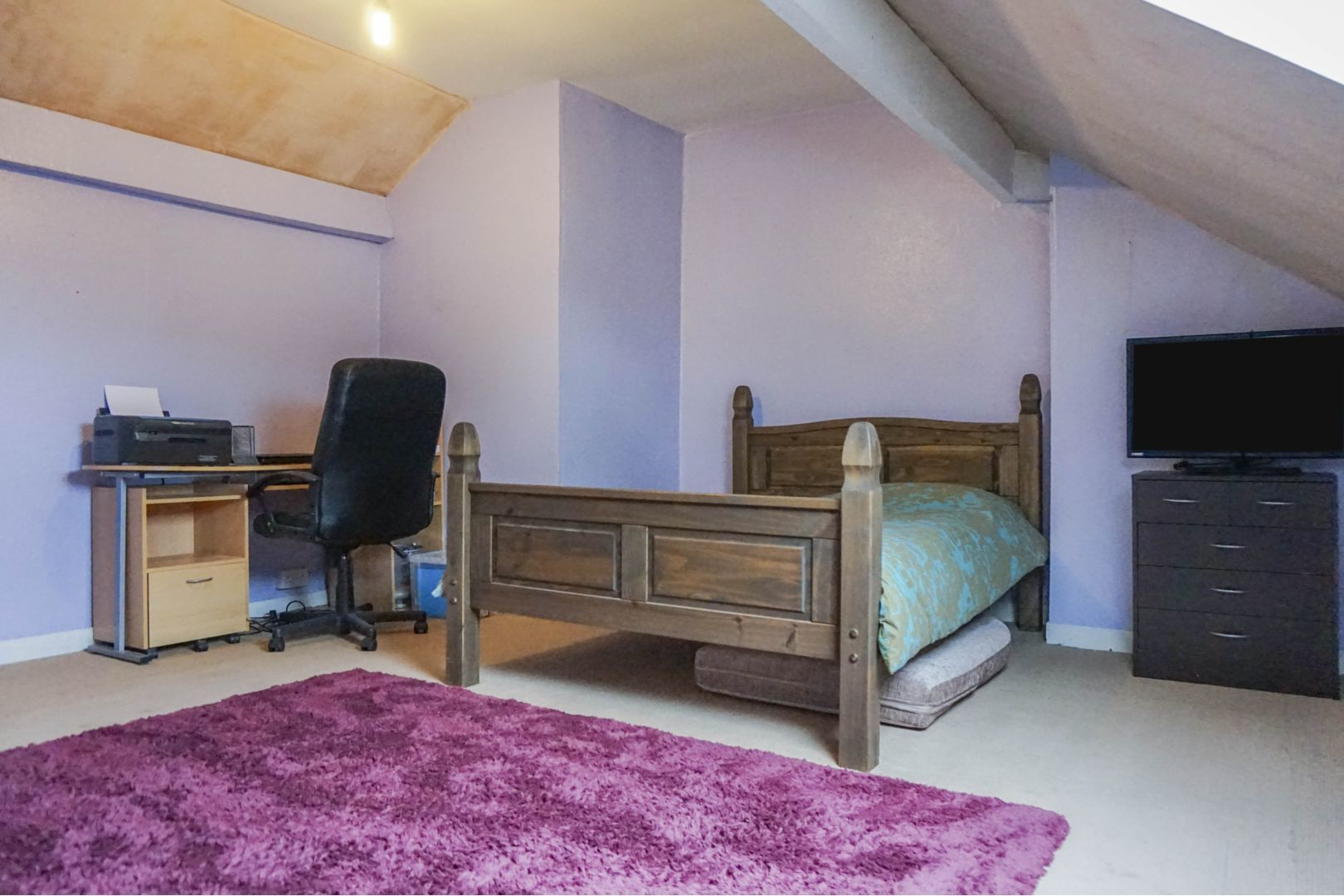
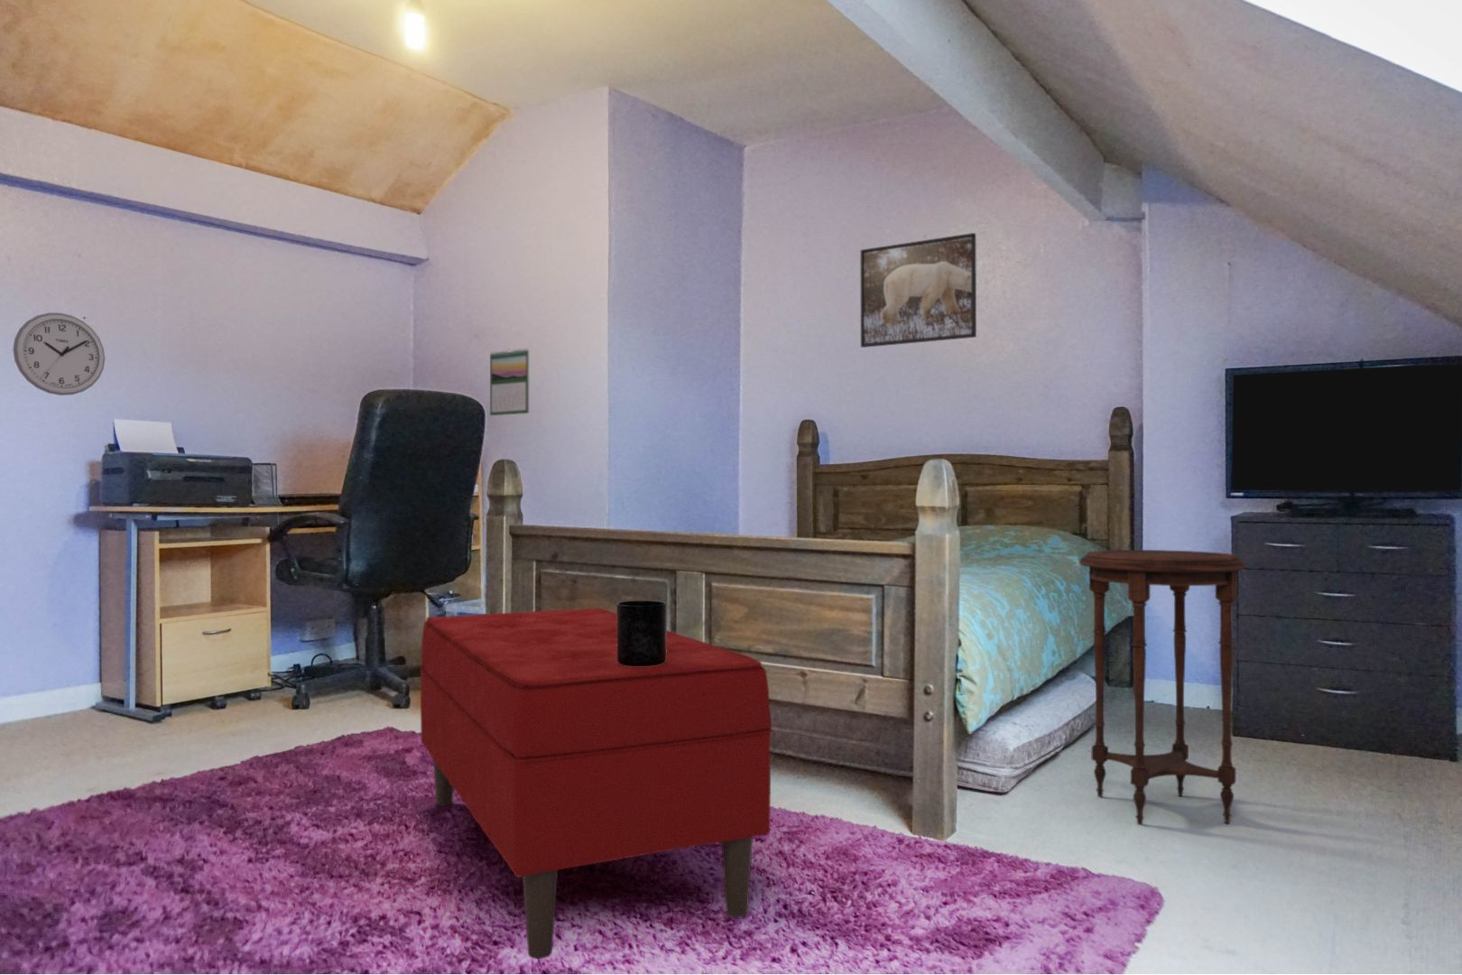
+ calendar (509, 381)
+ side table (1175, 677)
+ mug (639, 631)
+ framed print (916, 292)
+ bench (569, 743)
+ wall clock (61, 354)
